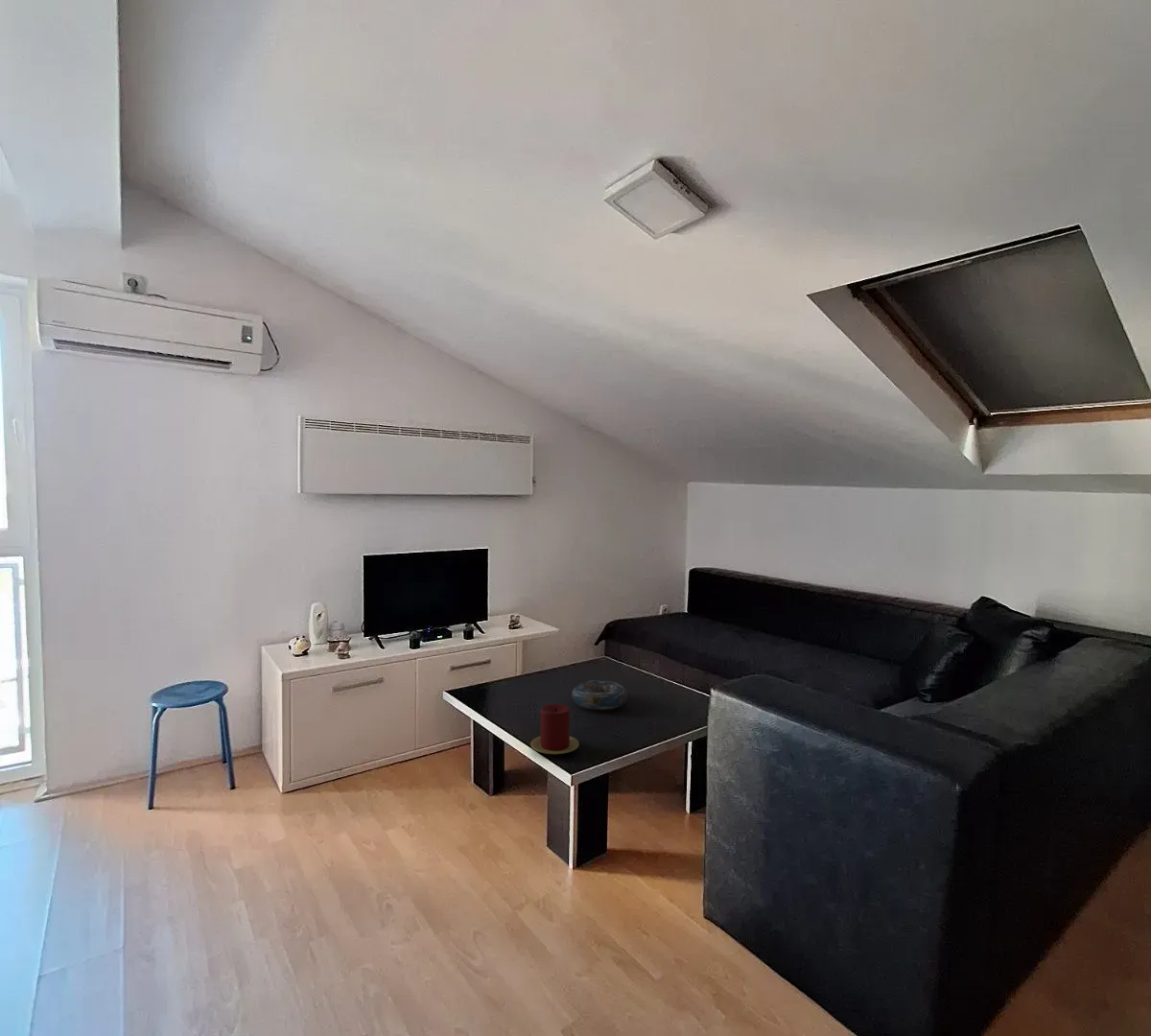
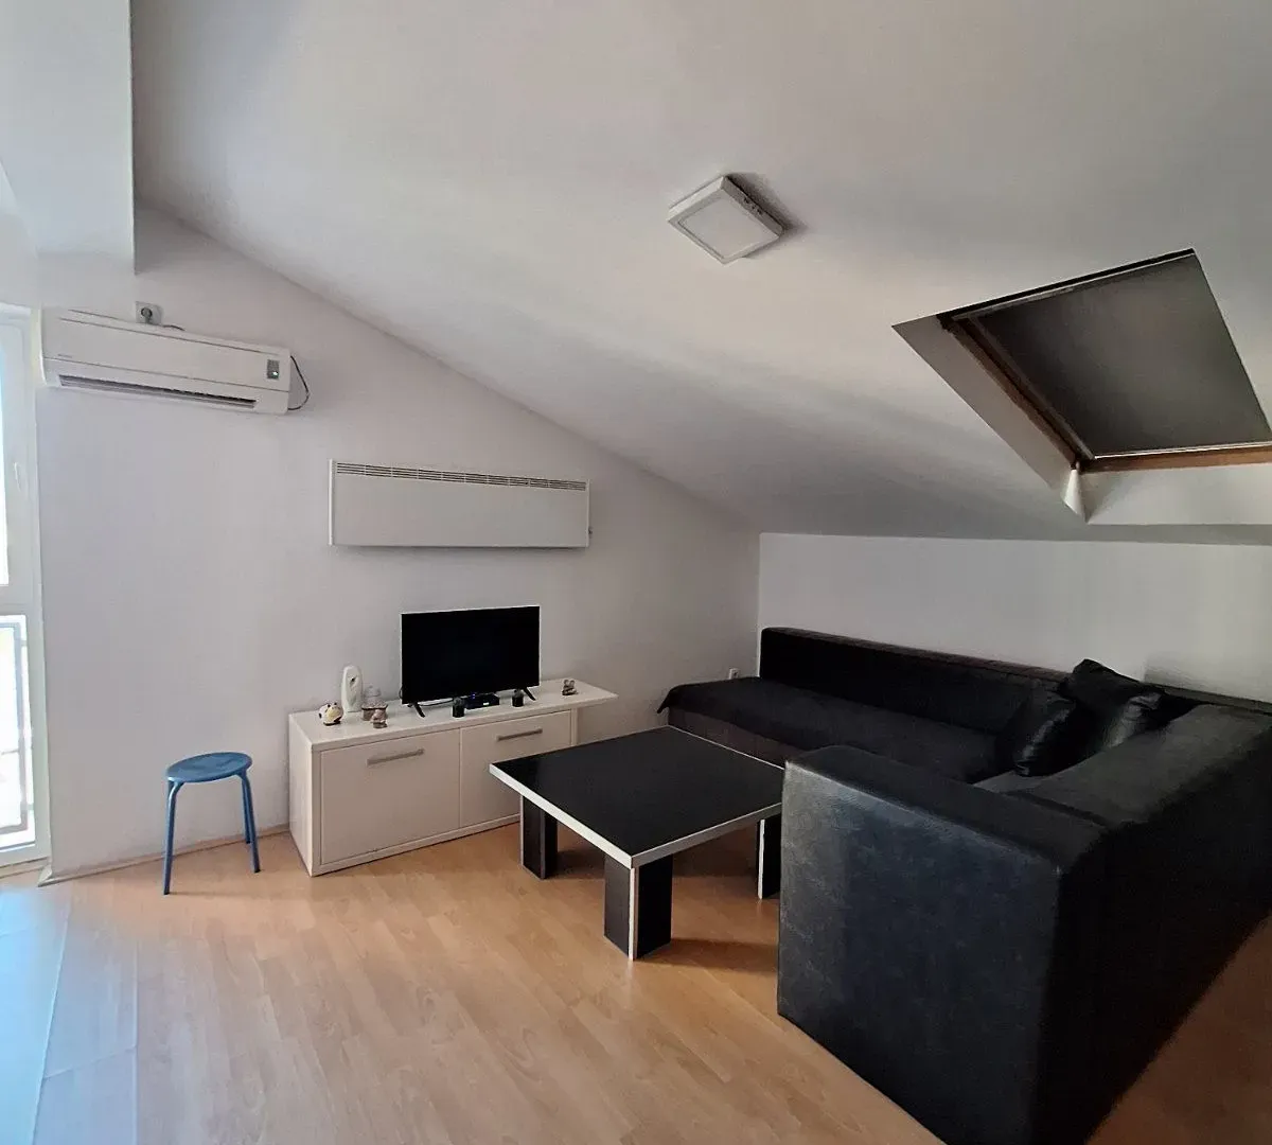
- decorative bowl (599, 695)
- candle (554, 728)
